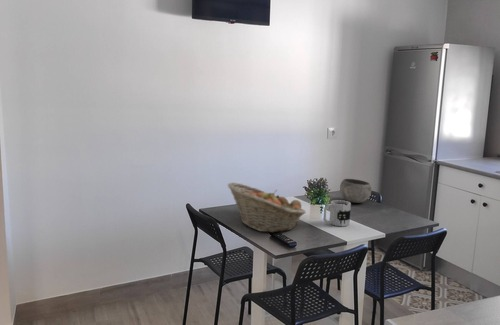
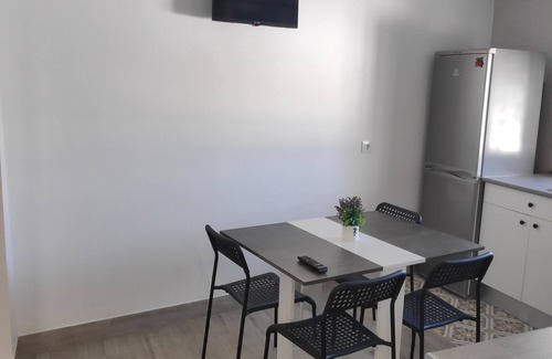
- bowl (355, 191)
- fruit basket (265, 204)
- mug (336, 213)
